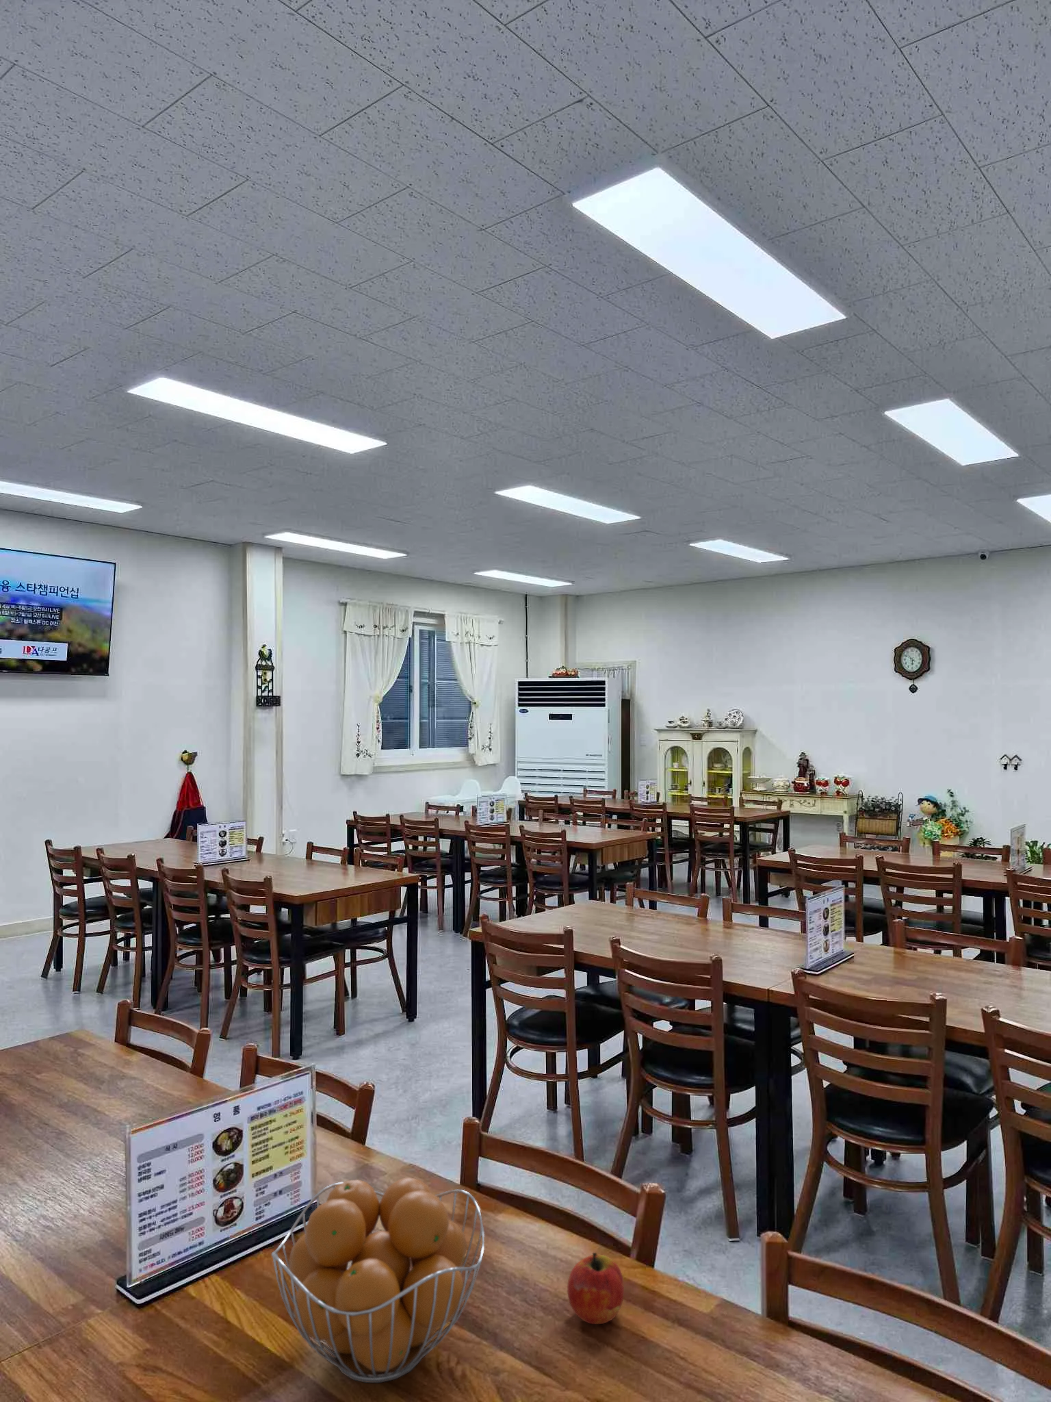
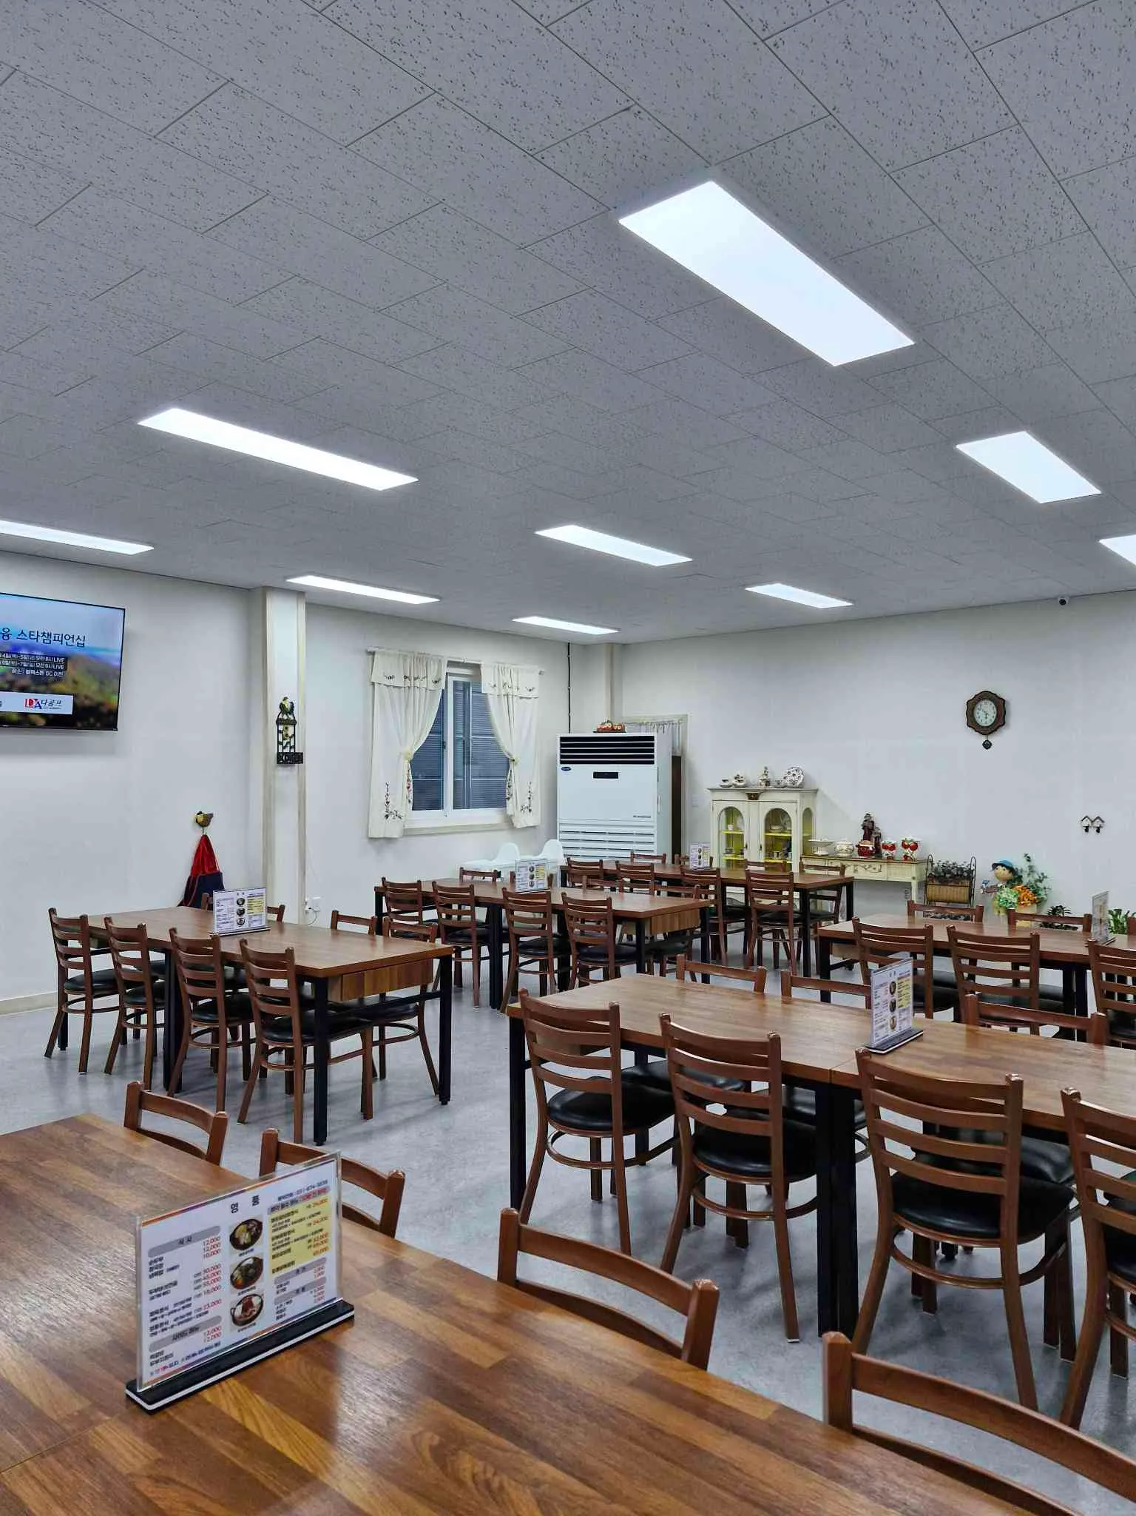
- apple (596, 1286)
- fruit basket (381, 1273)
